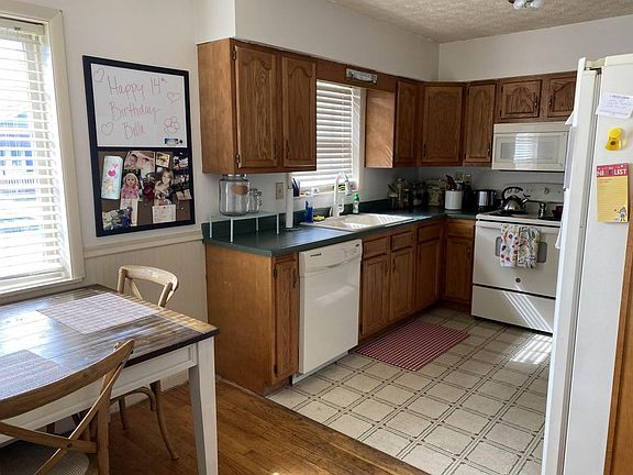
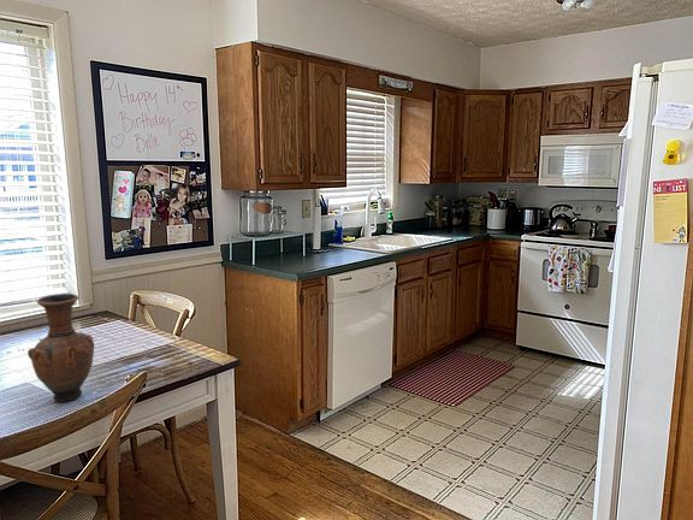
+ vase (61, 348)
